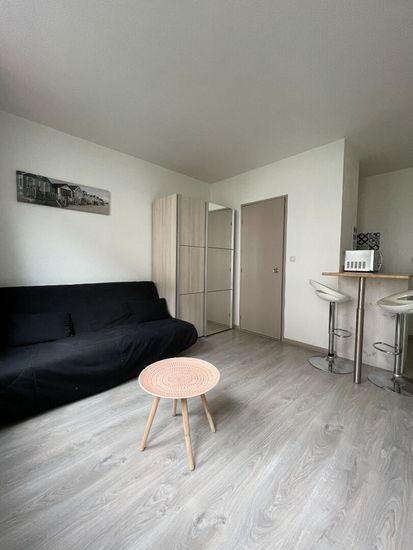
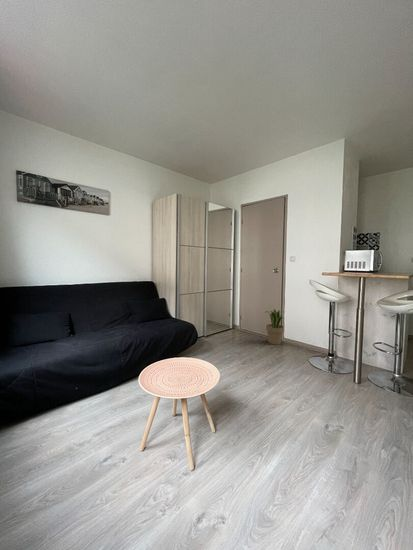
+ potted plant (275, 326)
